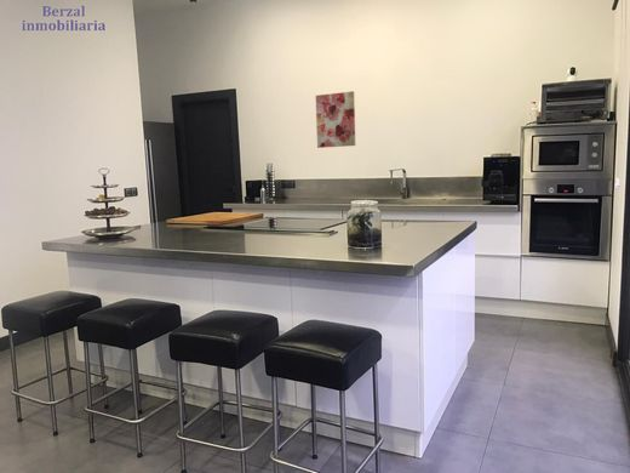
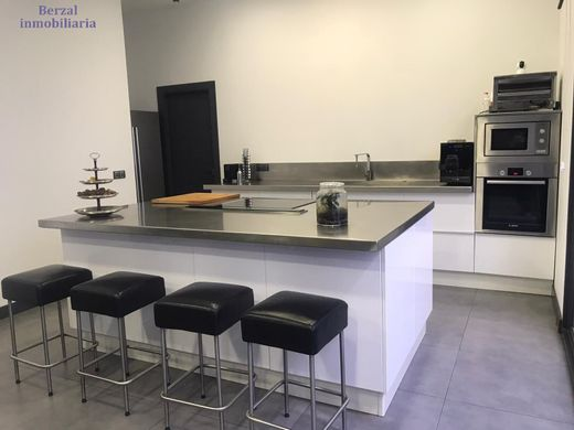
- wall art (334, 120)
